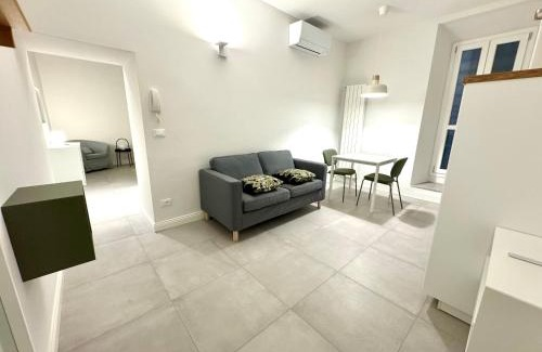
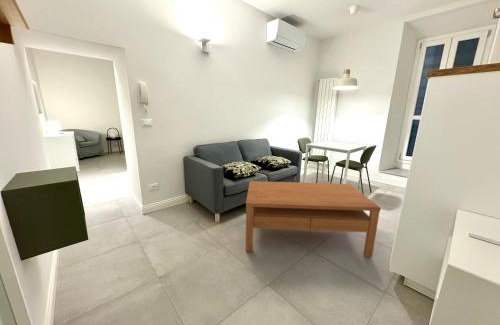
+ coffee table (303, 214)
